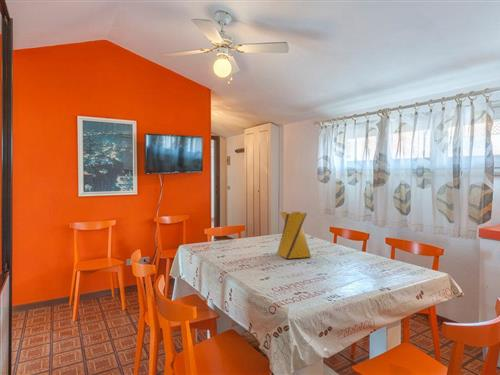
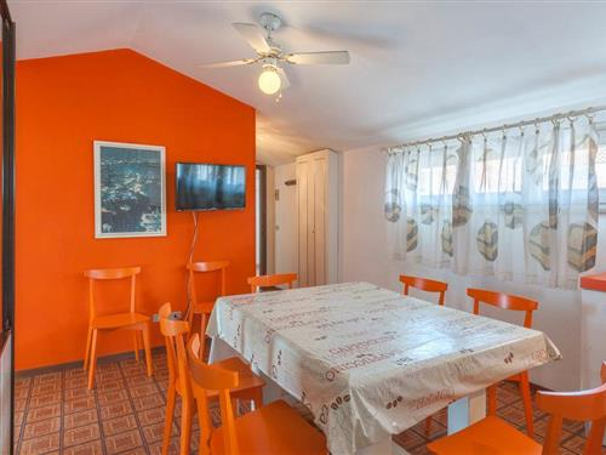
- vase (293, 233)
